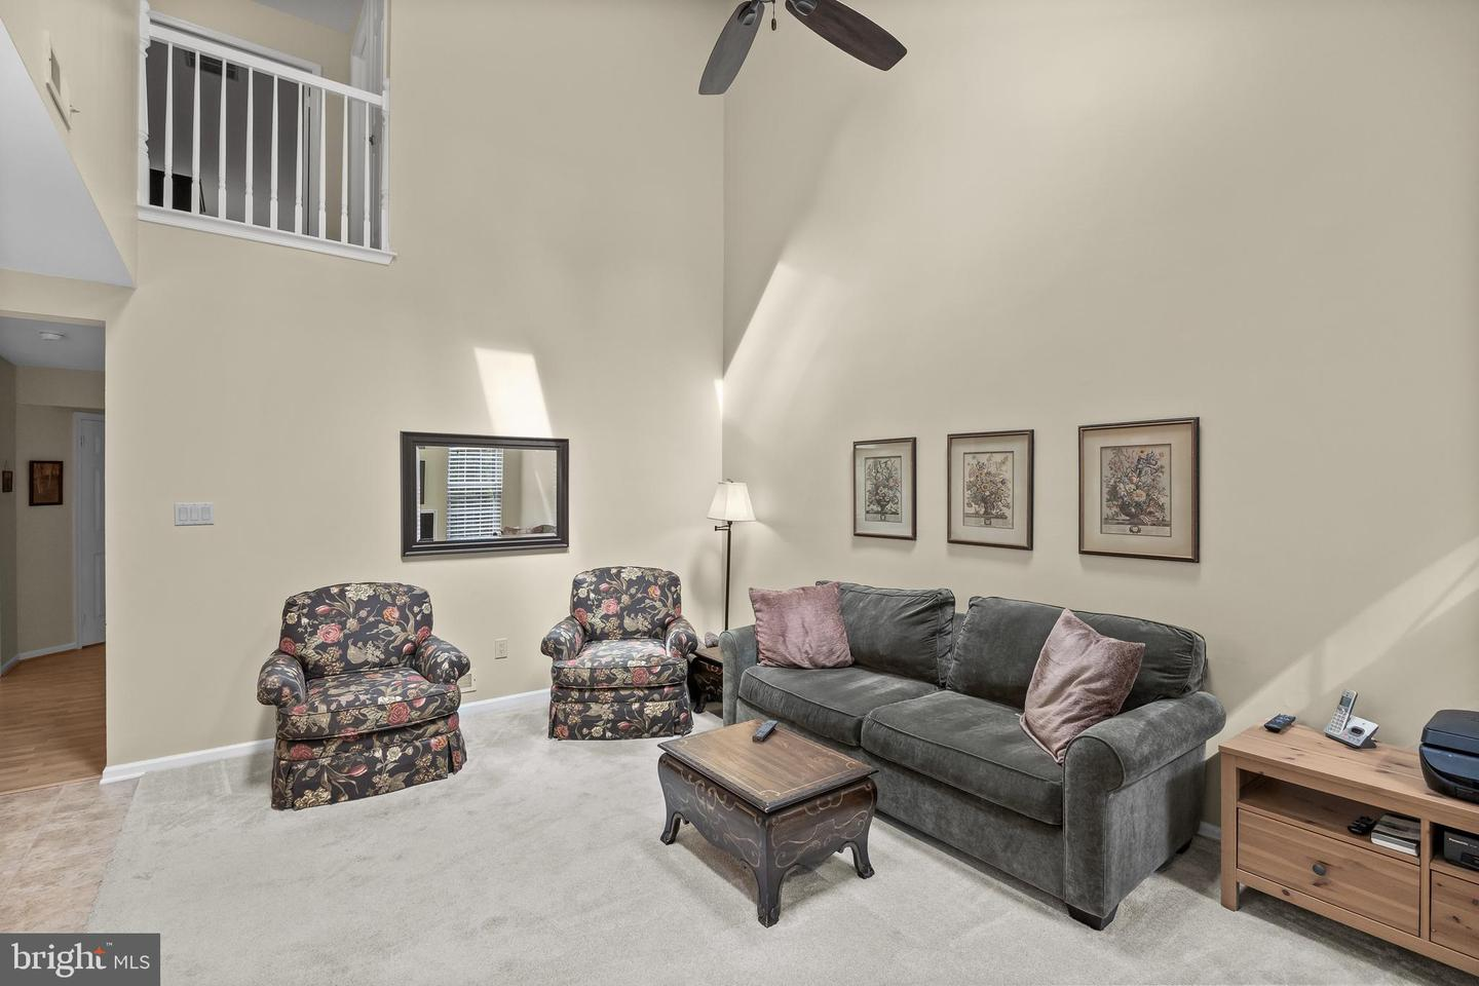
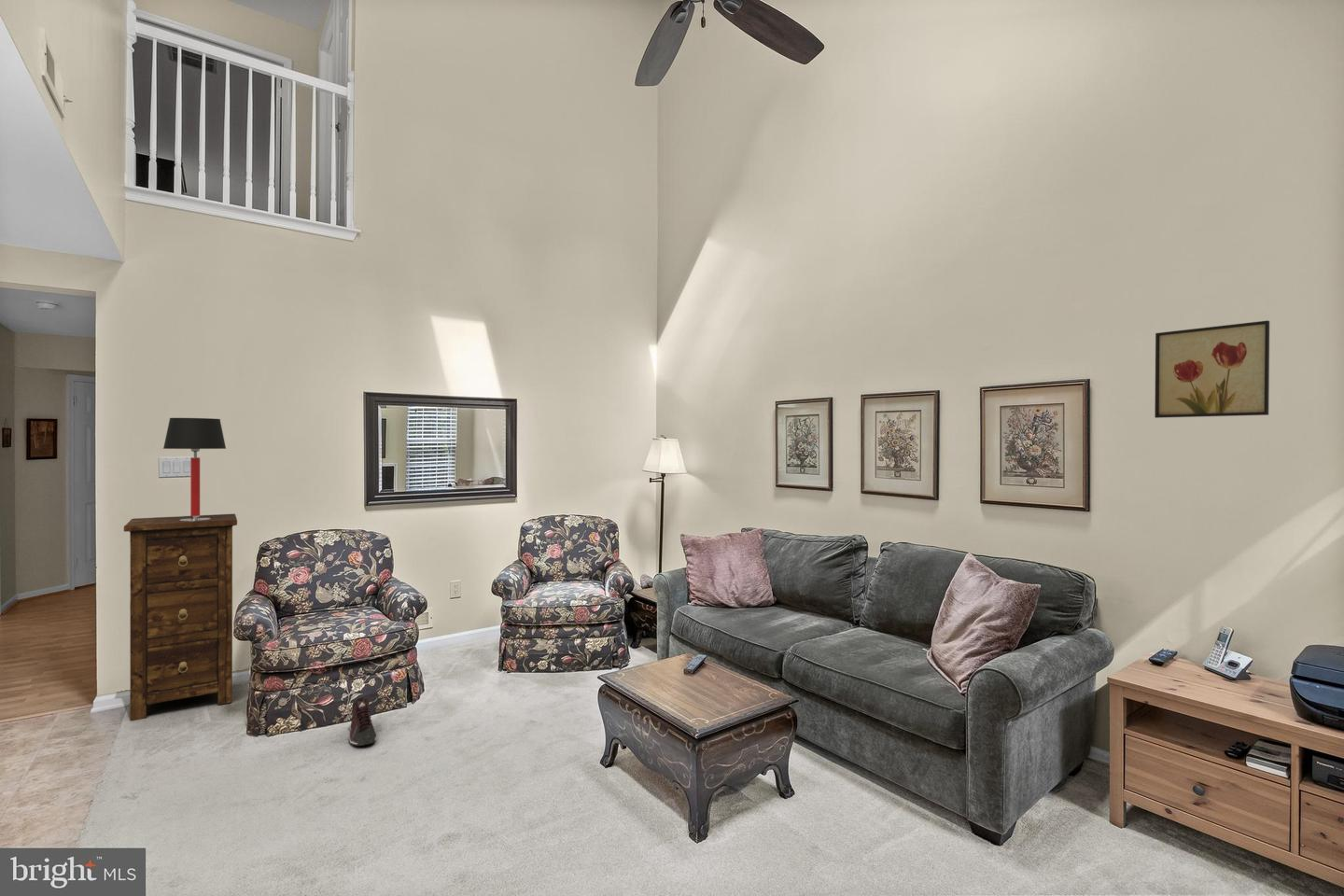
+ table lamp (195, 469)
+ wall art (1210, 371)
+ cabinet (184, 609)
+ sneaker (360, 719)
